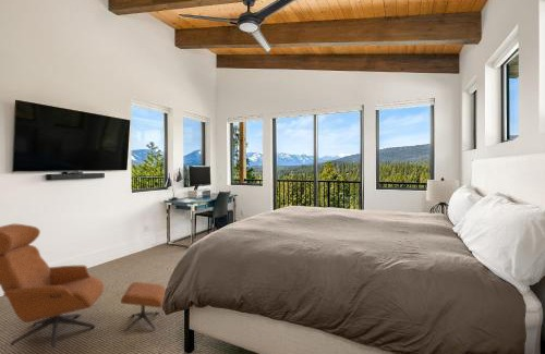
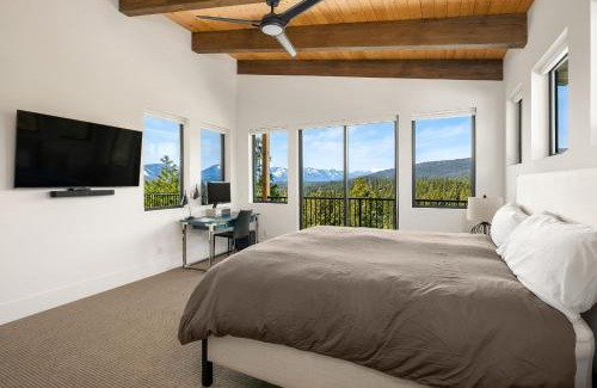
- lounge chair (86, 276)
